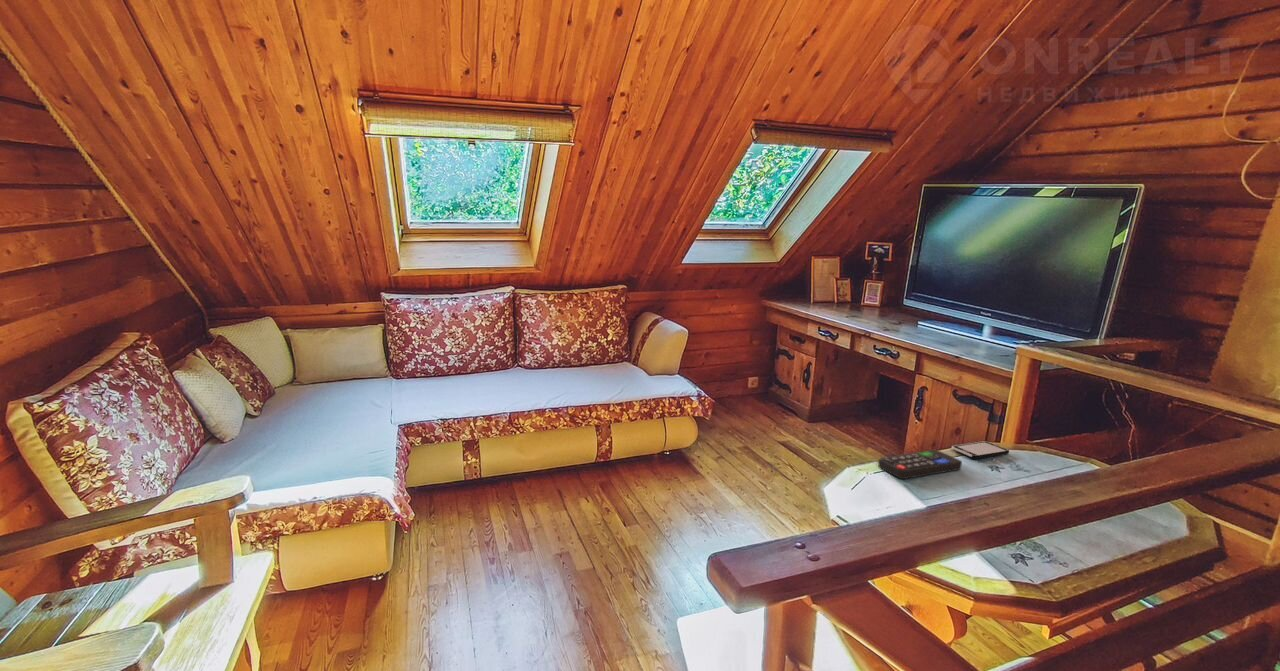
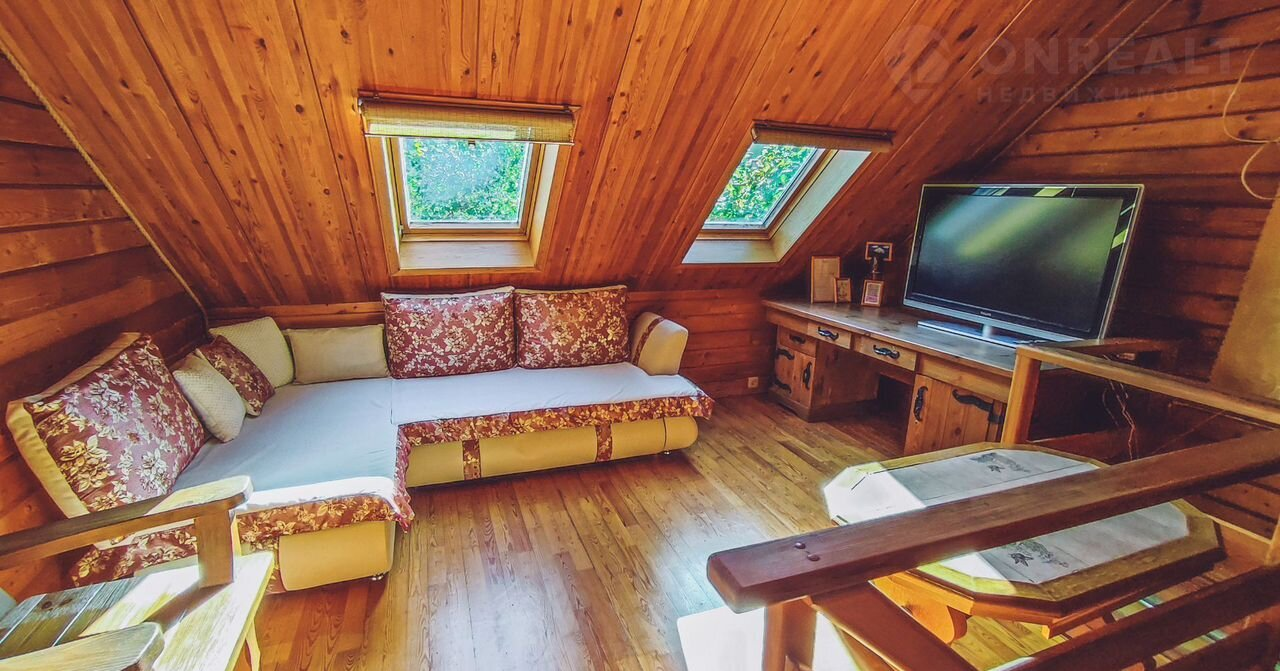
- smartphone (980, 449)
- remote control (920, 463)
